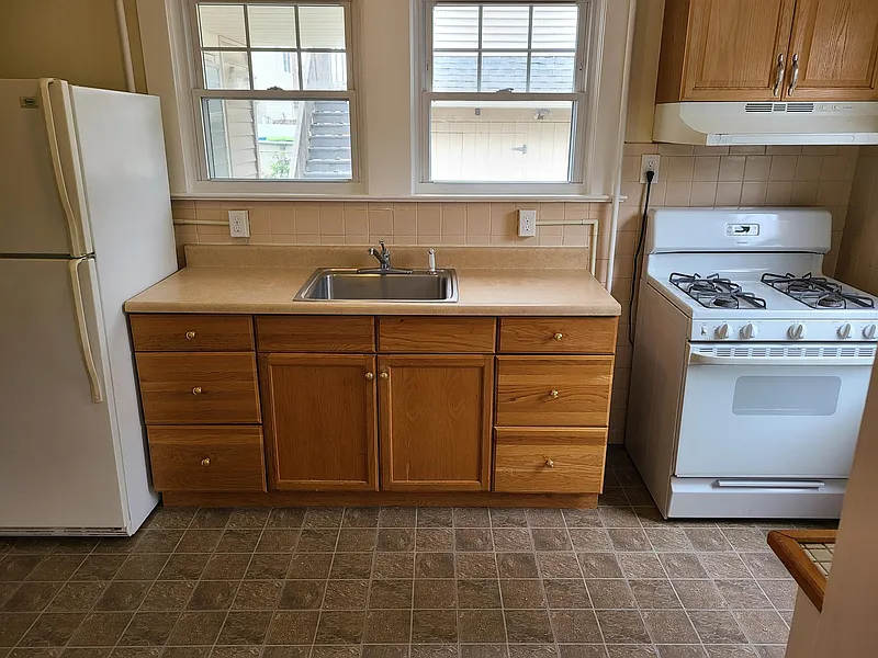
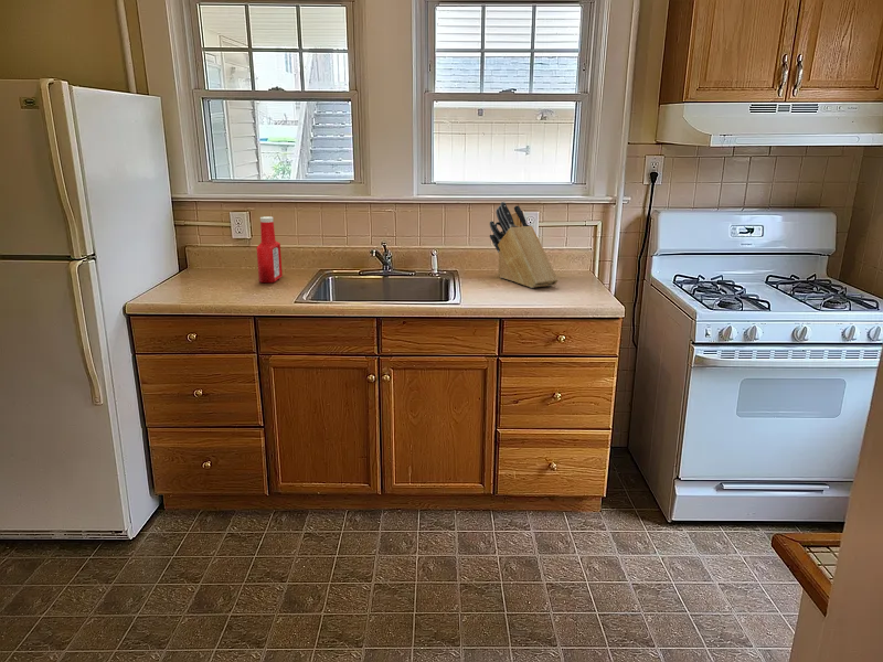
+ knife block (522, 242)
+ soap bottle (268, 248)
